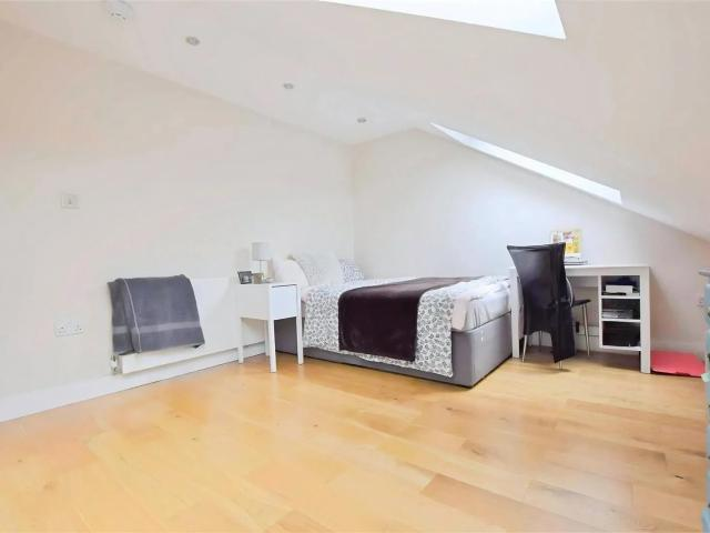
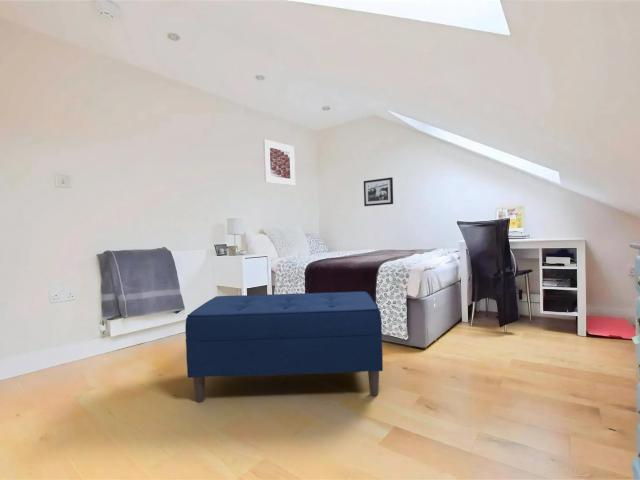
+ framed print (280, 163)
+ picture frame (378, 192)
+ bench (288, 341)
